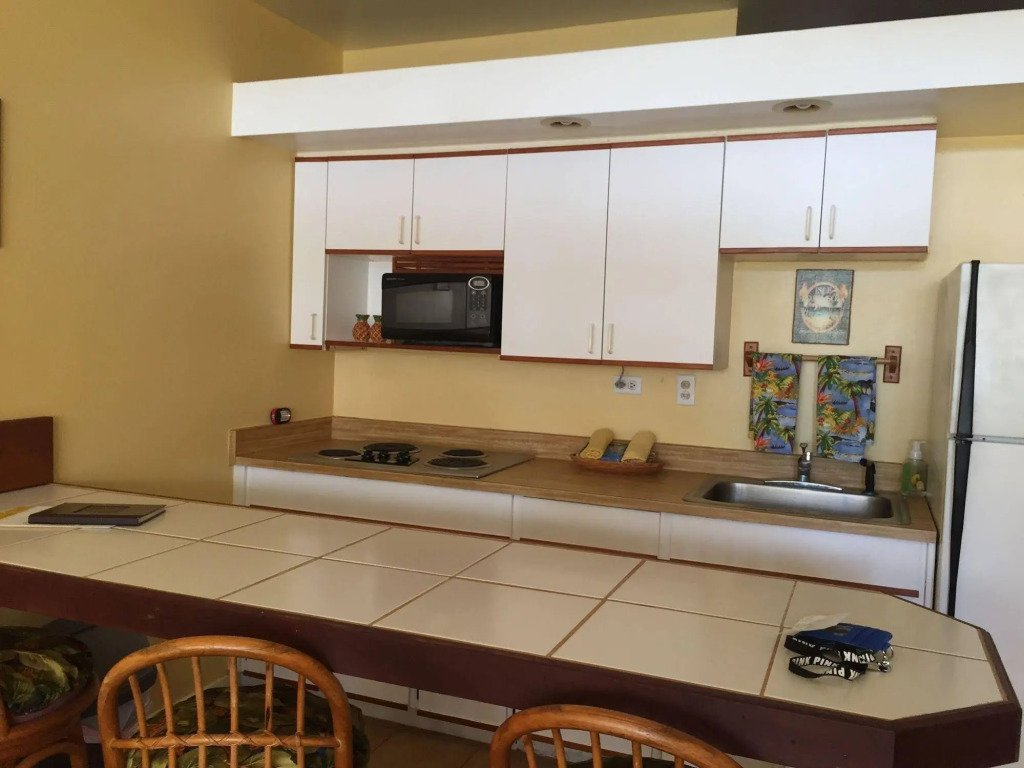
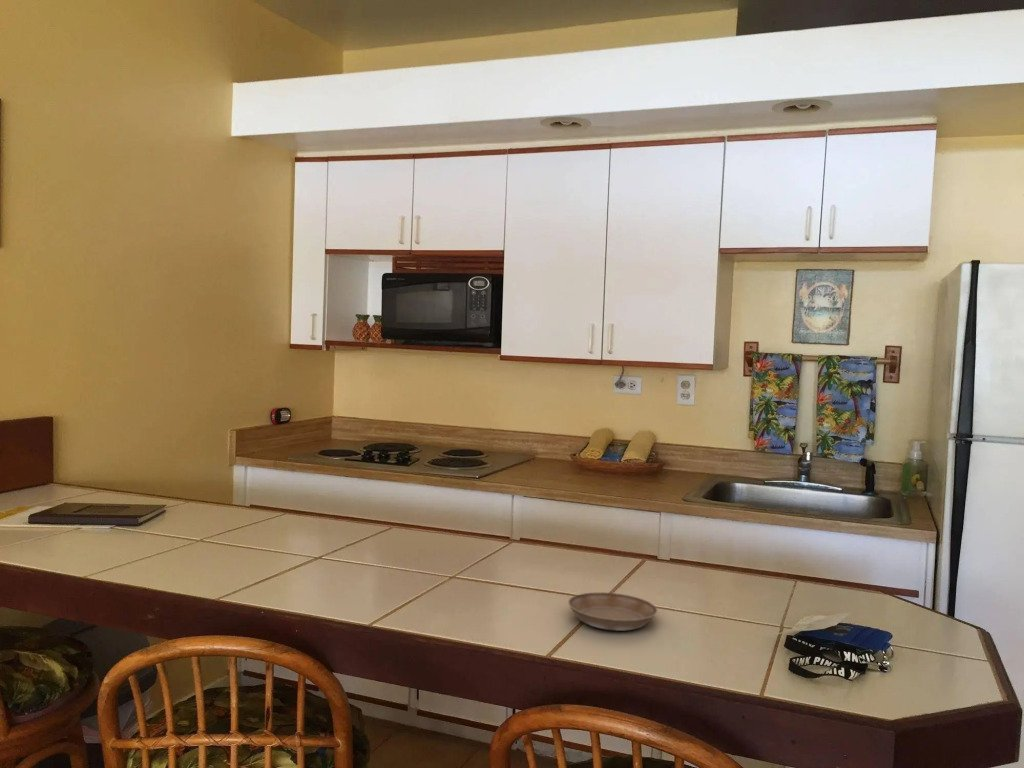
+ saucer (612, 612)
